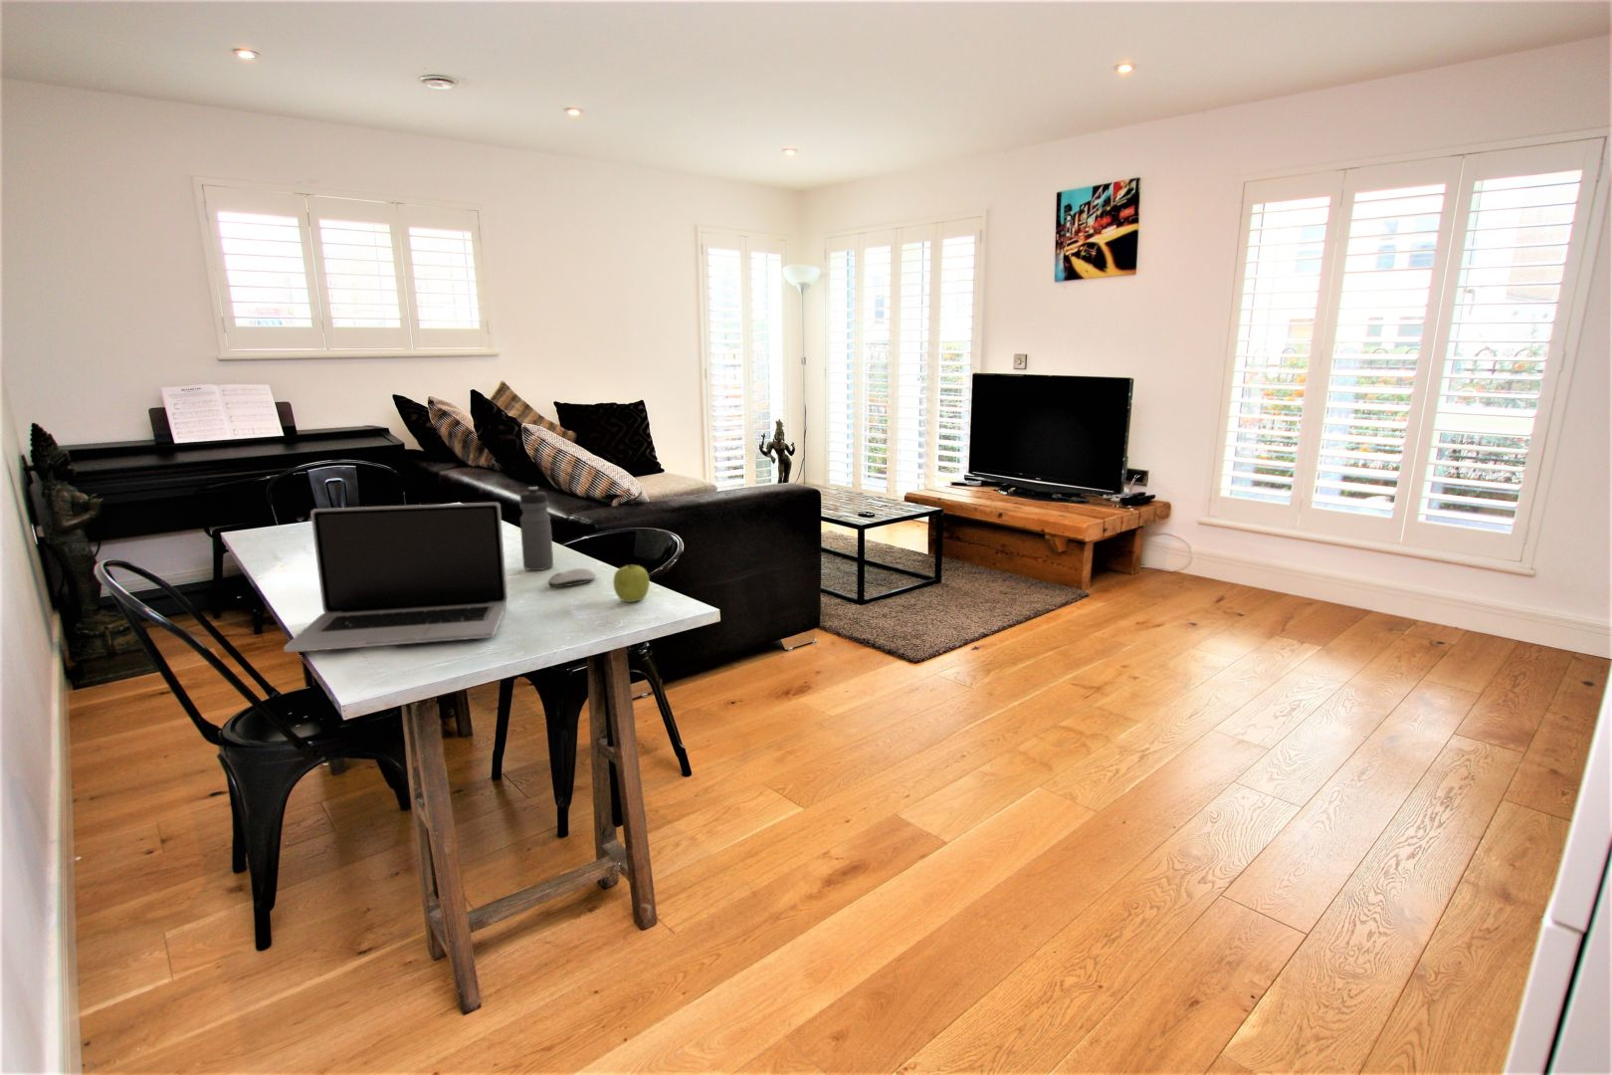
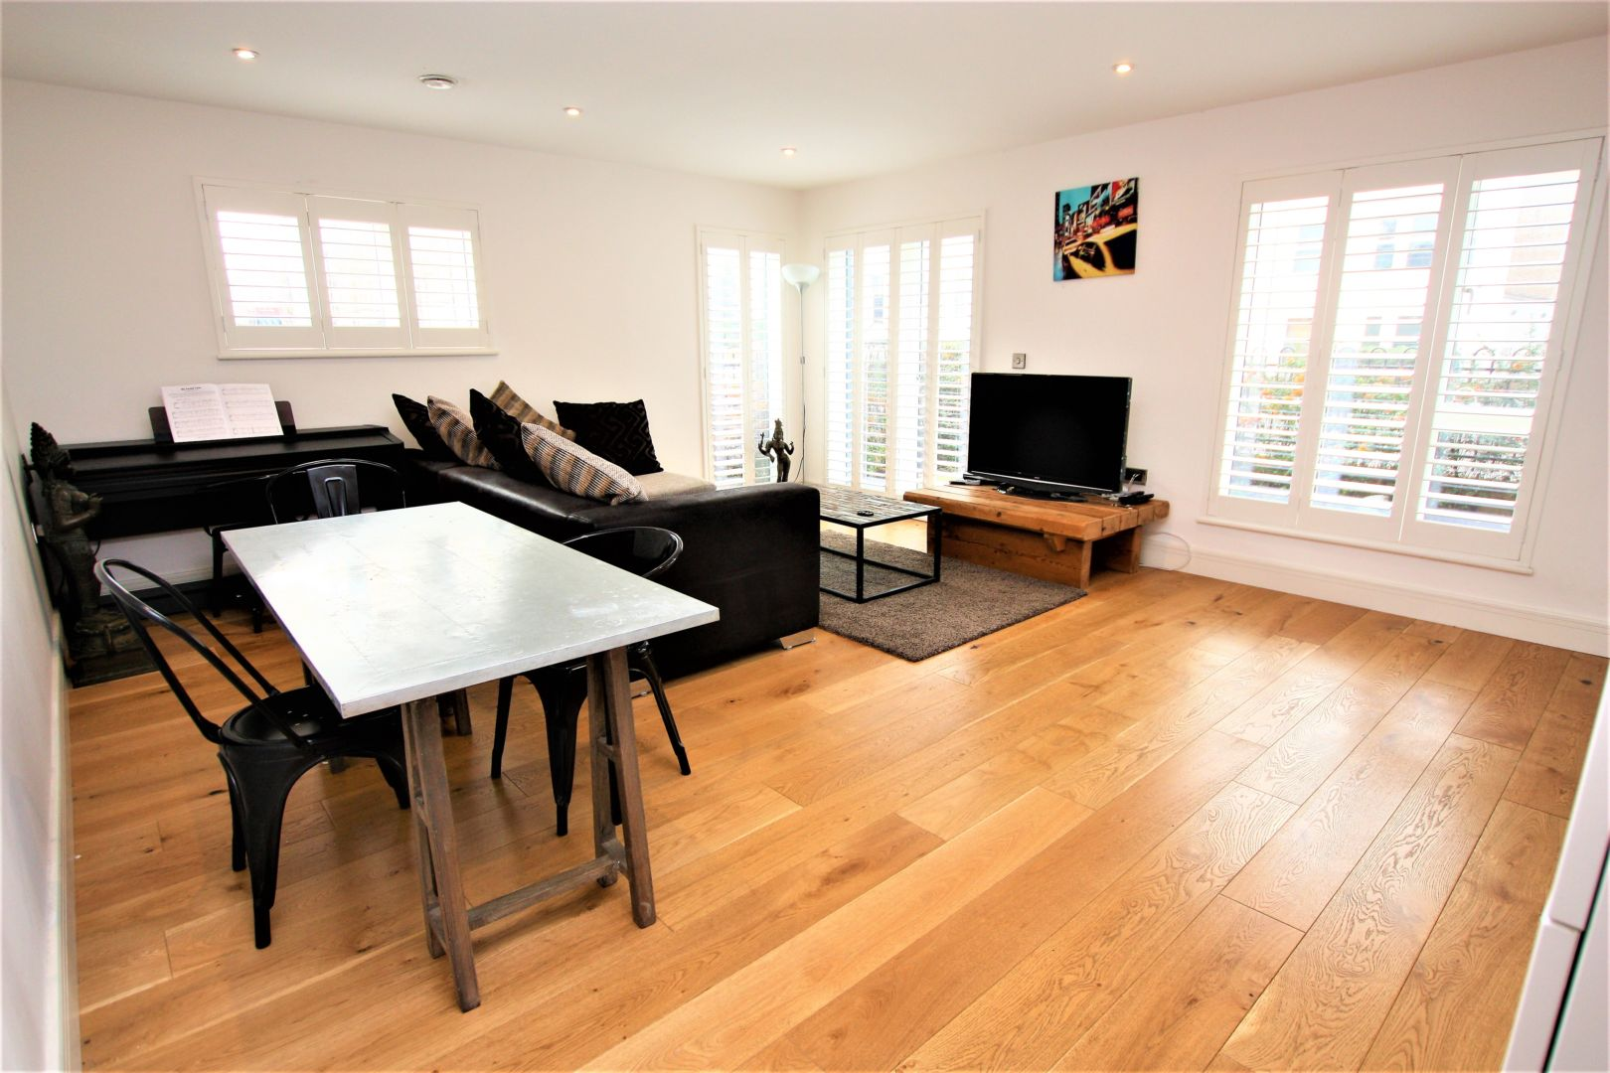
- computer mouse (572, 576)
- water bottle (535, 528)
- laptop (401, 572)
- fruit (631, 582)
